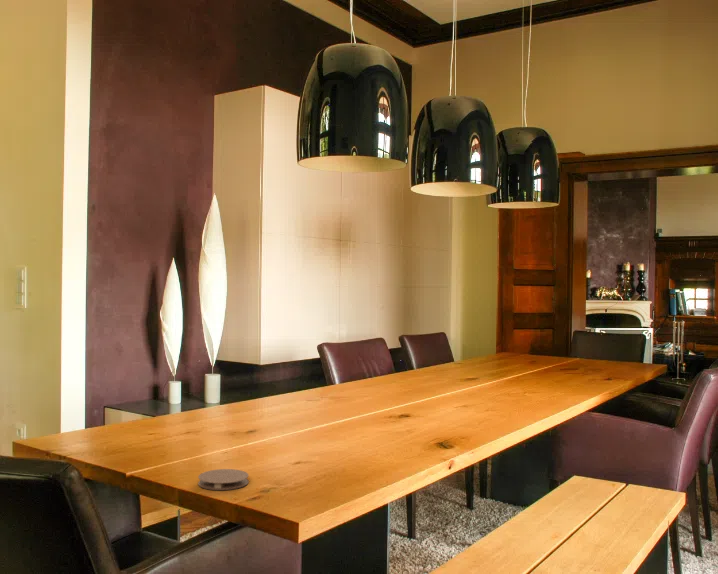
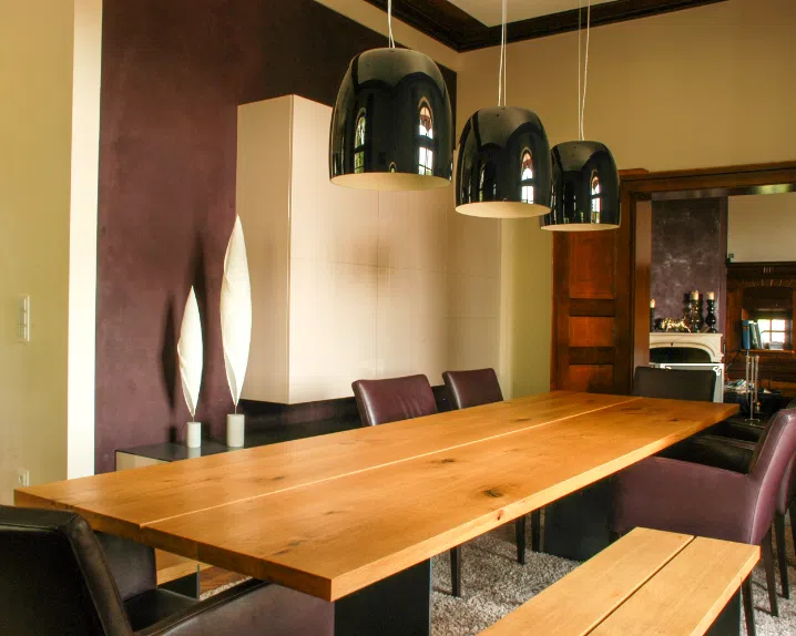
- coaster (223, 479)
